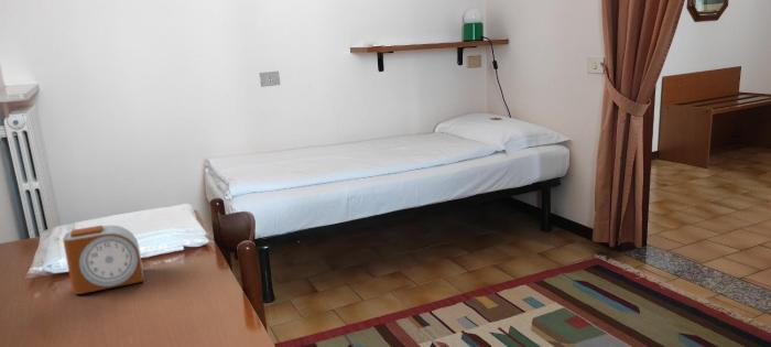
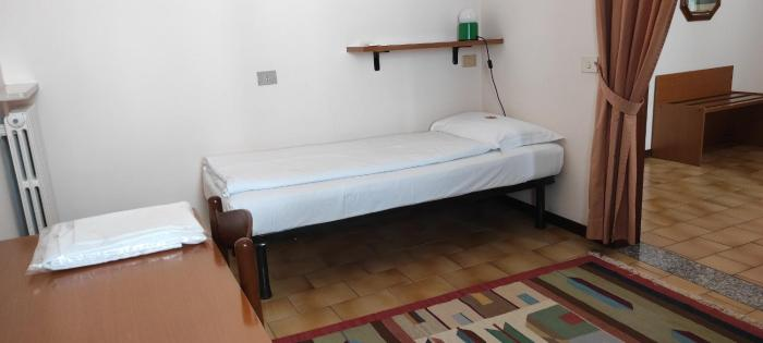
- alarm clock (104, 254)
